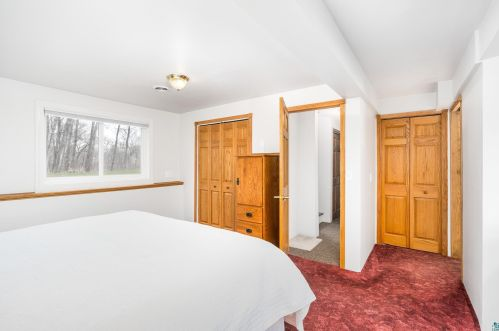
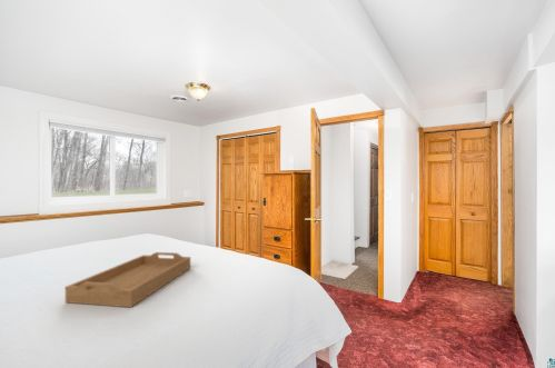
+ serving tray (138, 273)
